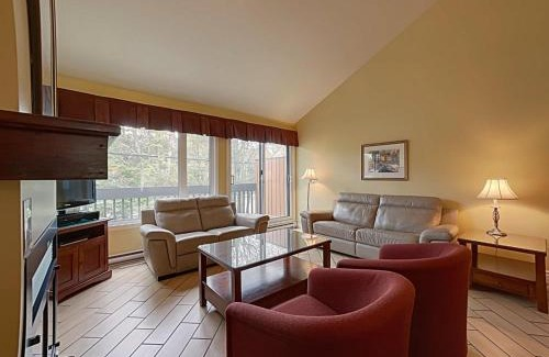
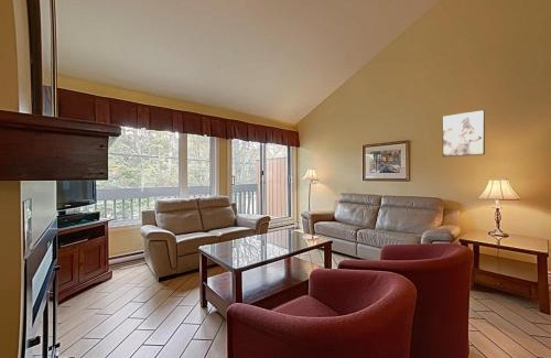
+ wall art (462, 134)
